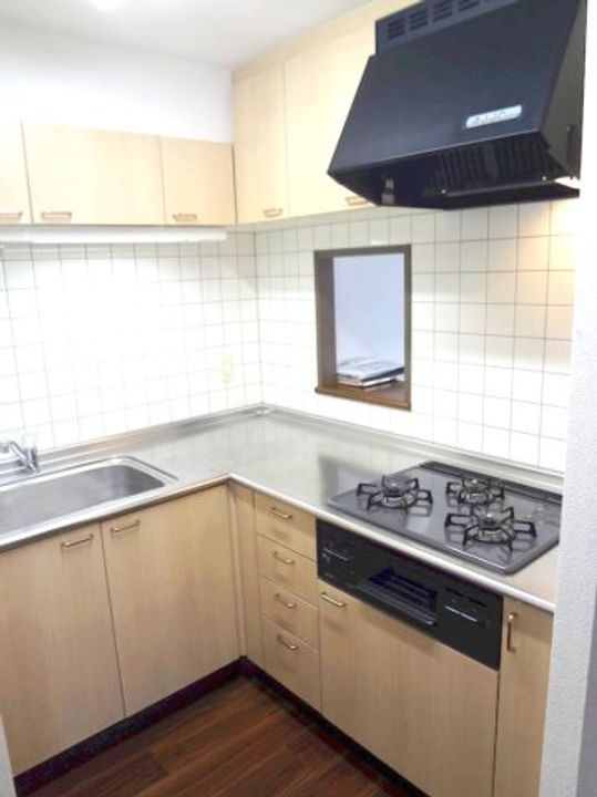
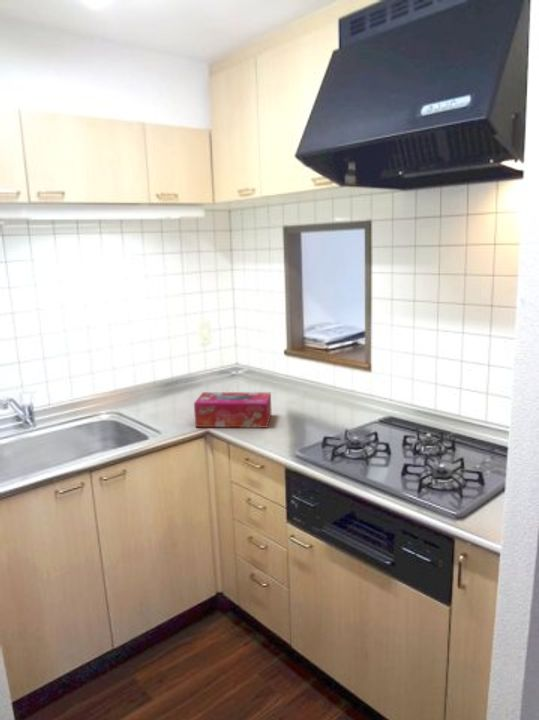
+ tissue box (233, 409)
